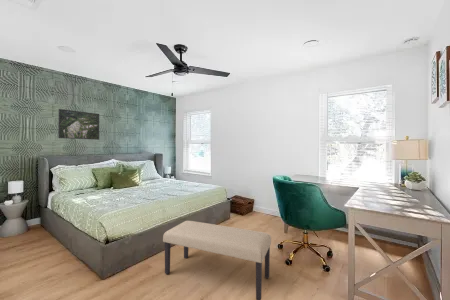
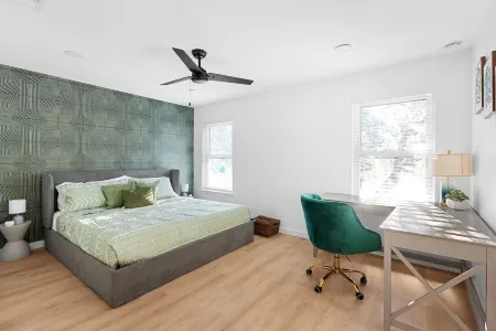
- bench (216, 252)
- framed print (80, 125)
